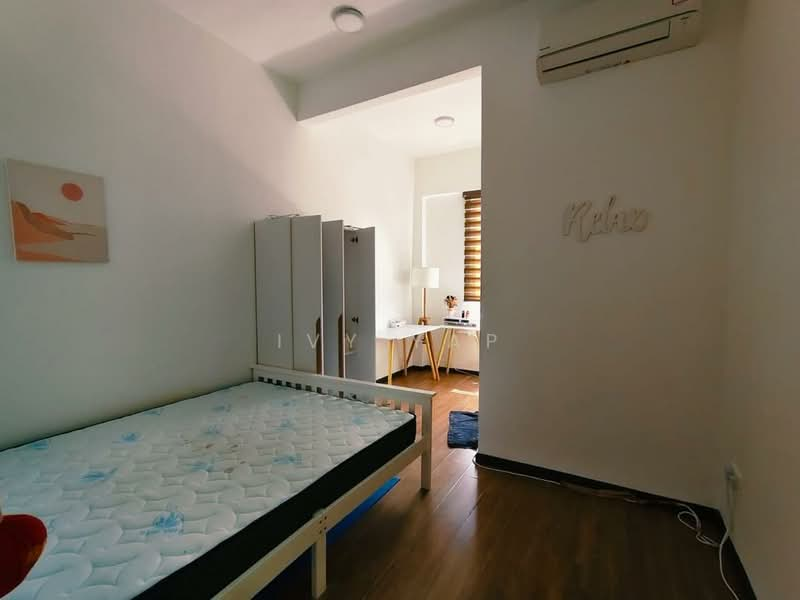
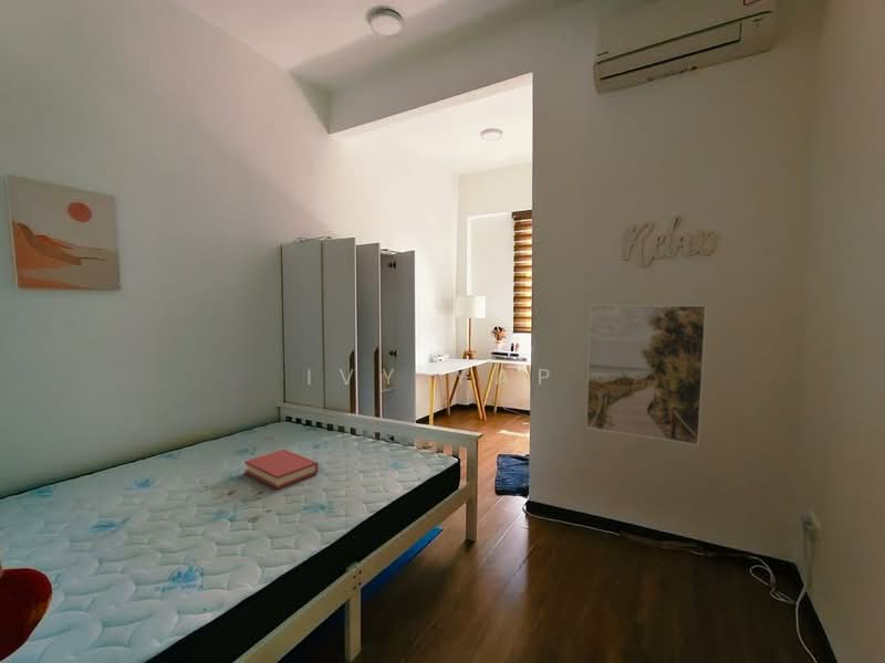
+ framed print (642, 370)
+ hardback book (281, 466)
